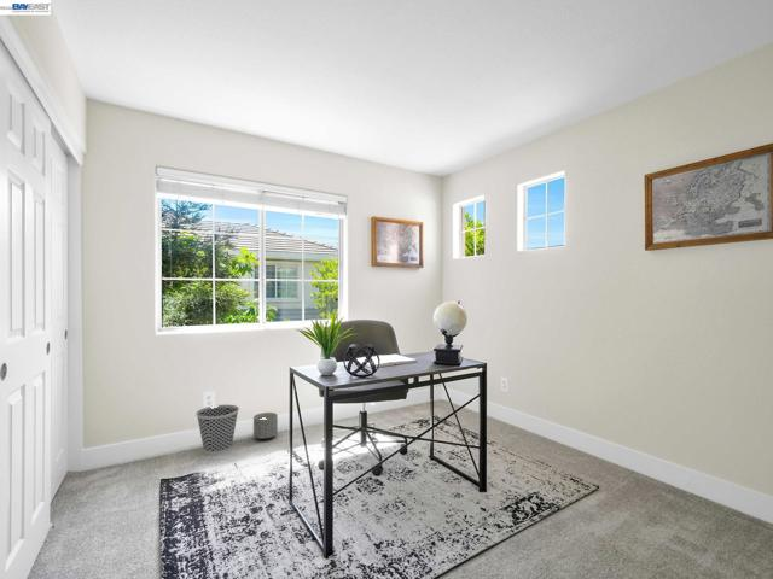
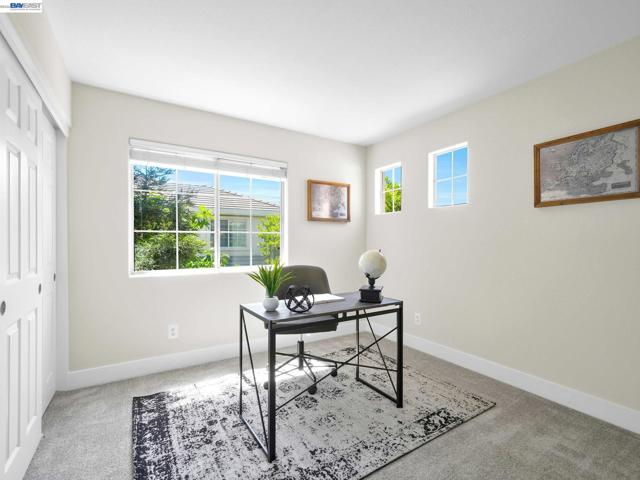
- wastebasket (217, 429)
- planter (265, 426)
